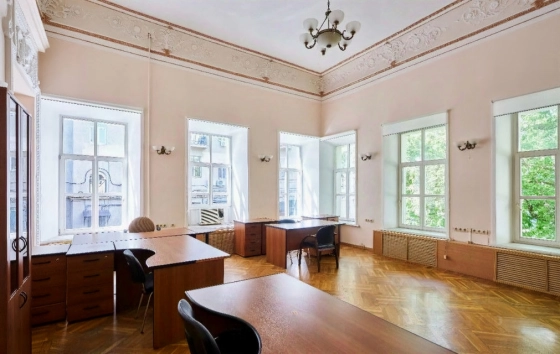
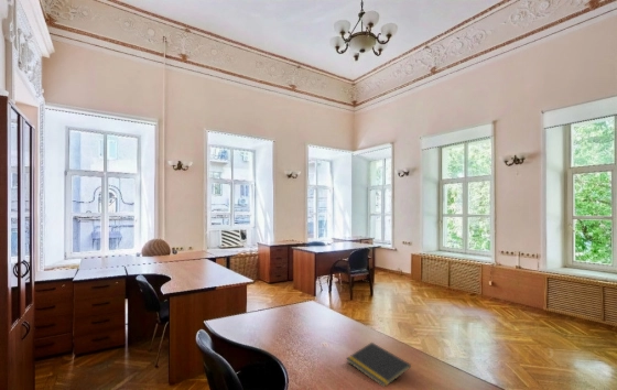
+ notepad (377, 362)
